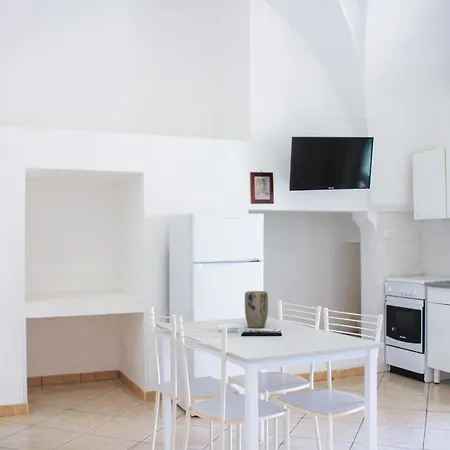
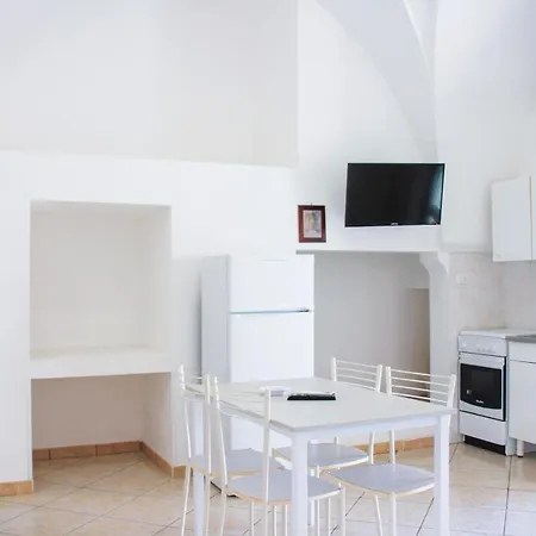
- plant pot (256, 309)
